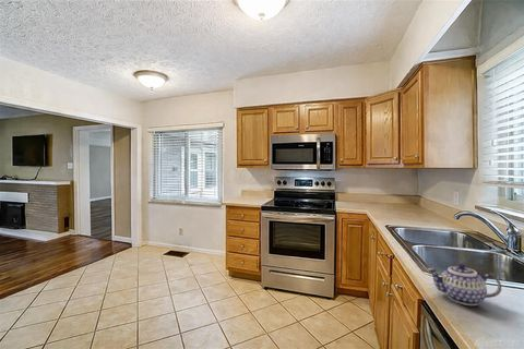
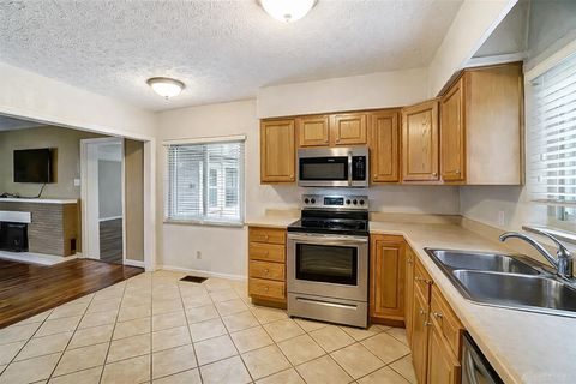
- teapot (462, 281)
